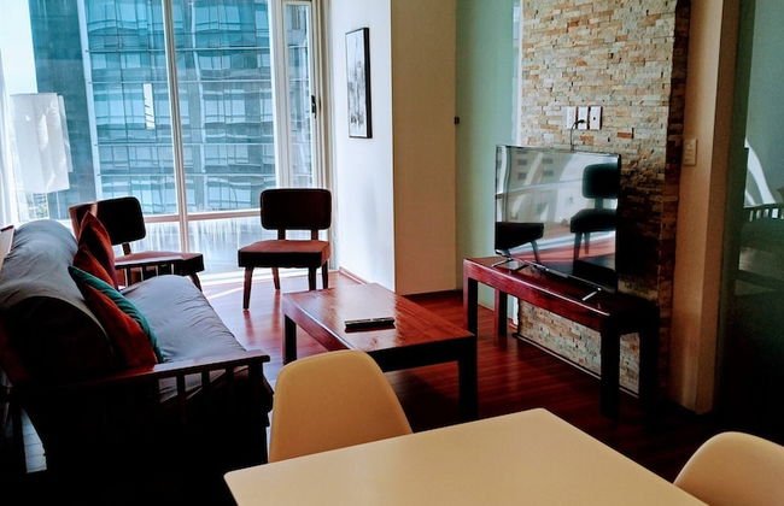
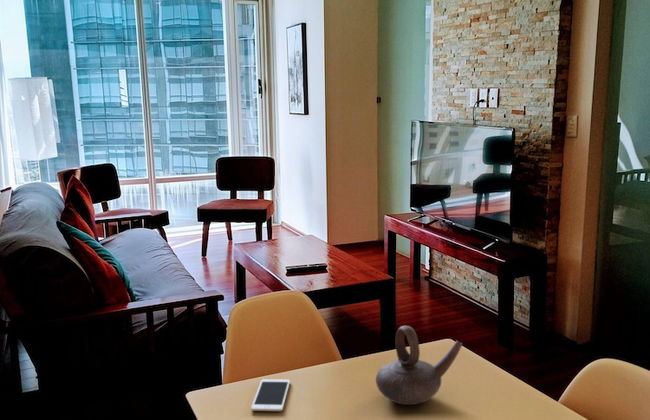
+ teapot (418, 361)
+ cell phone (271, 394)
